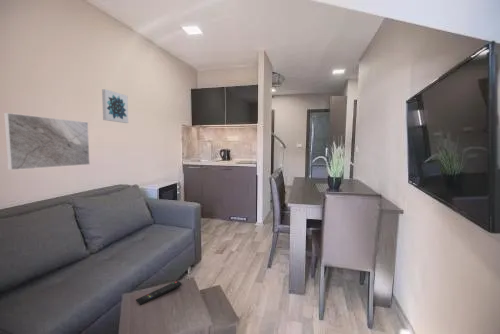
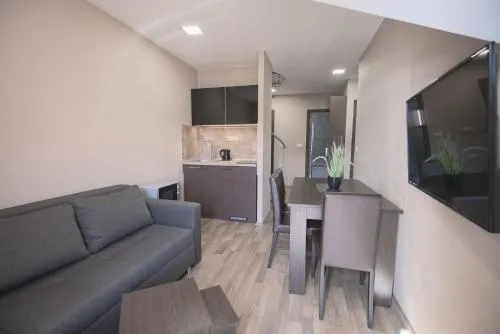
- wall art (115, 107)
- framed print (53, 142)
- remote control (160, 292)
